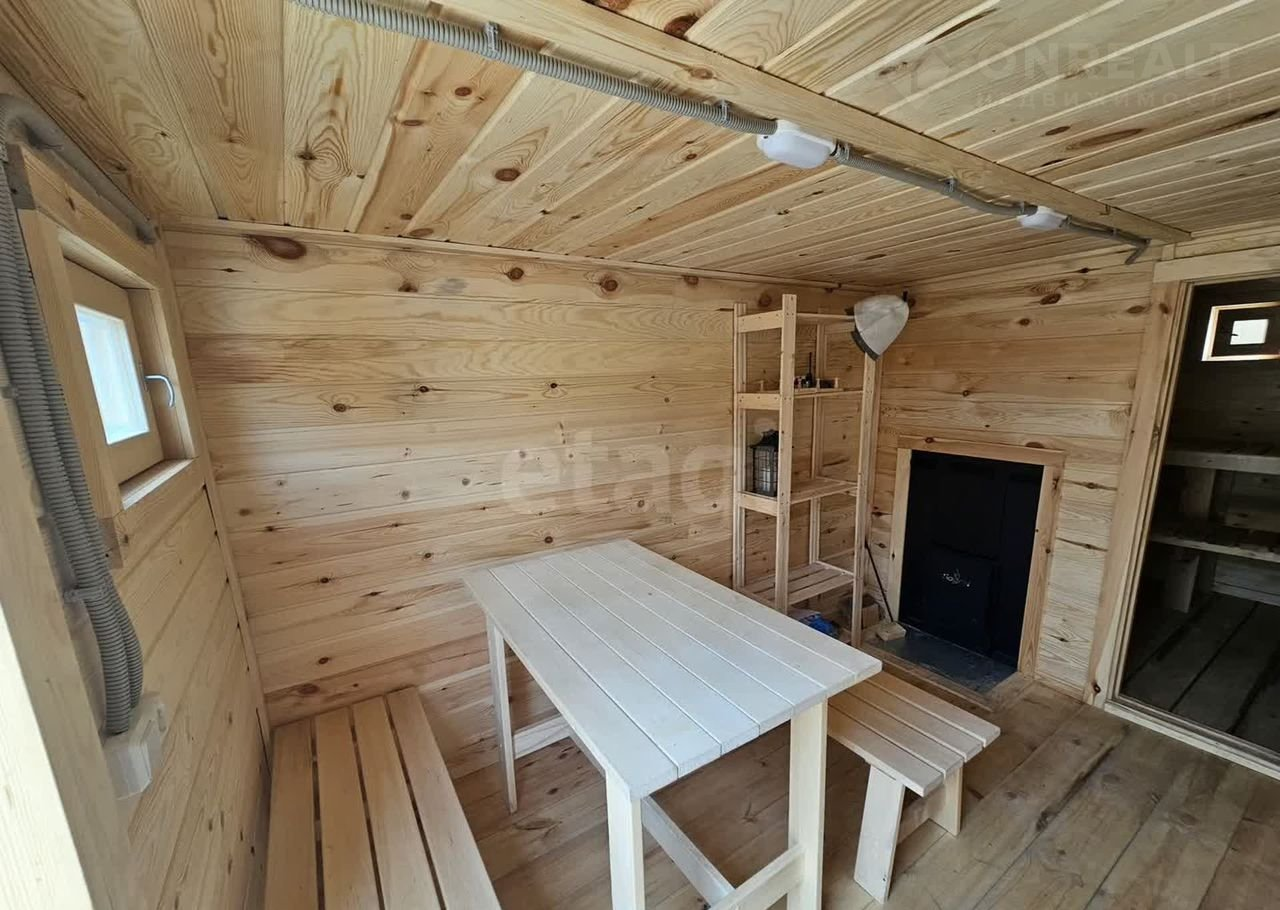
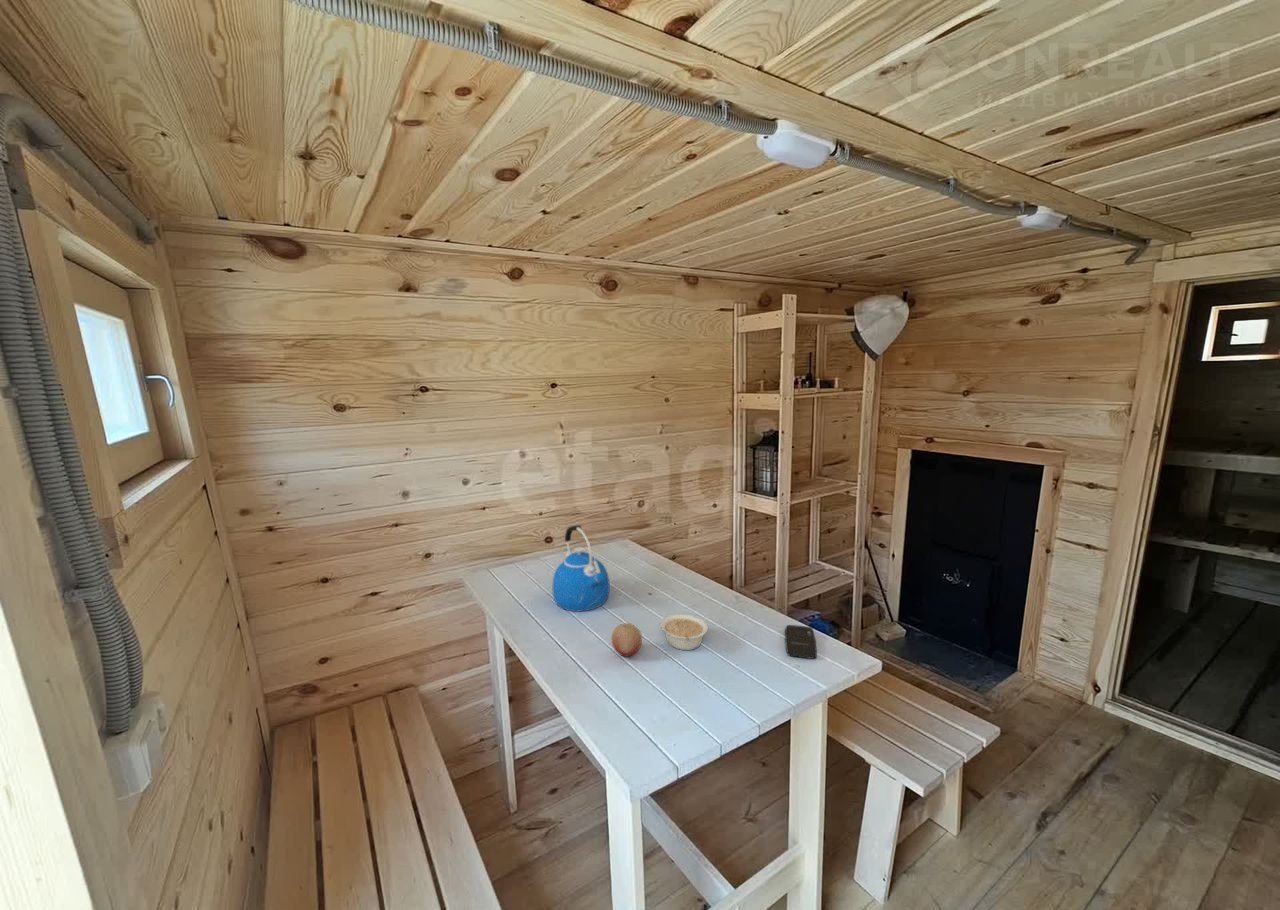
+ legume (685, 632)
+ fruit (626, 639)
+ kettle (583, 565)
+ smartphone (800, 641)
